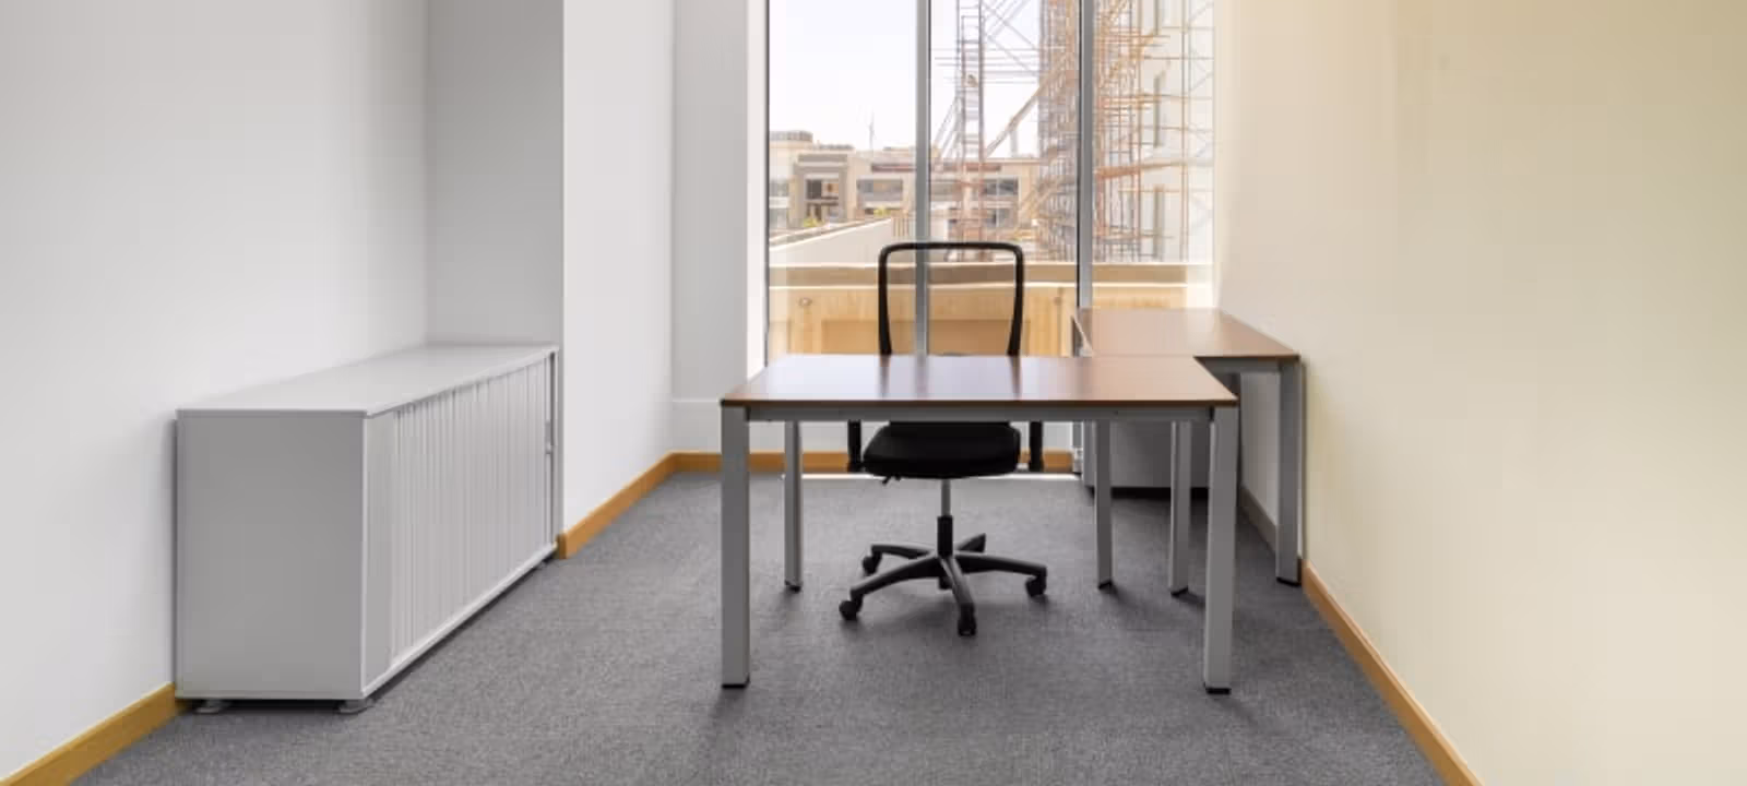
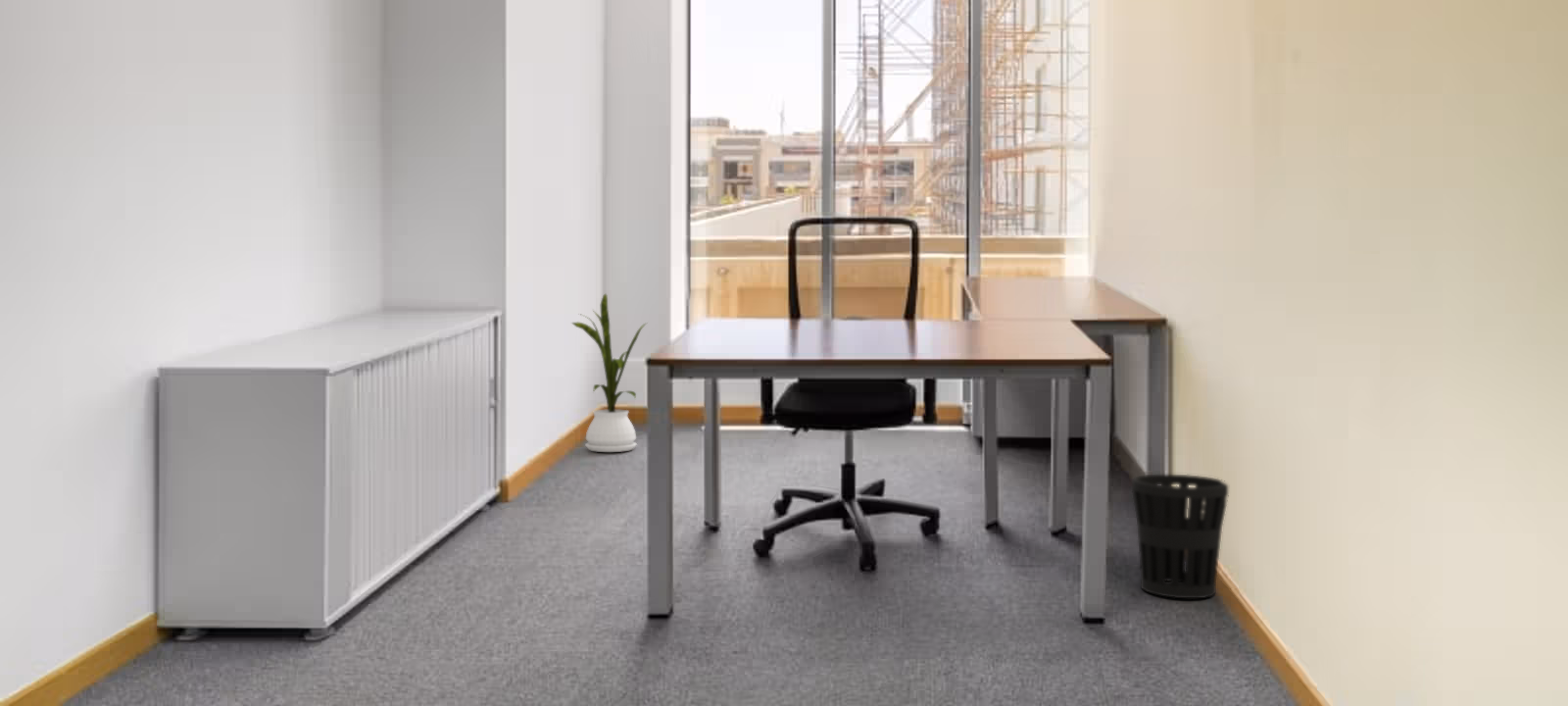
+ wastebasket (1178, 534)
+ house plant (609, 372)
